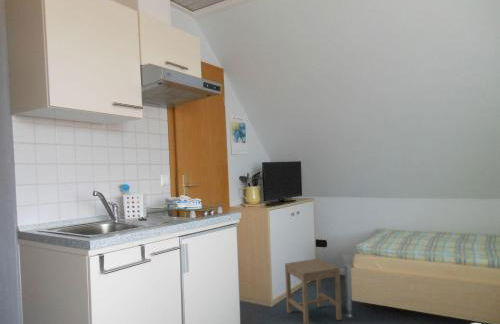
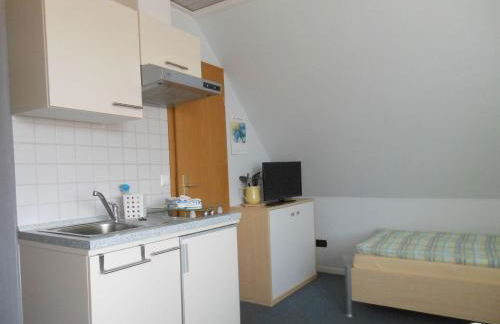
- stool (307, 290)
